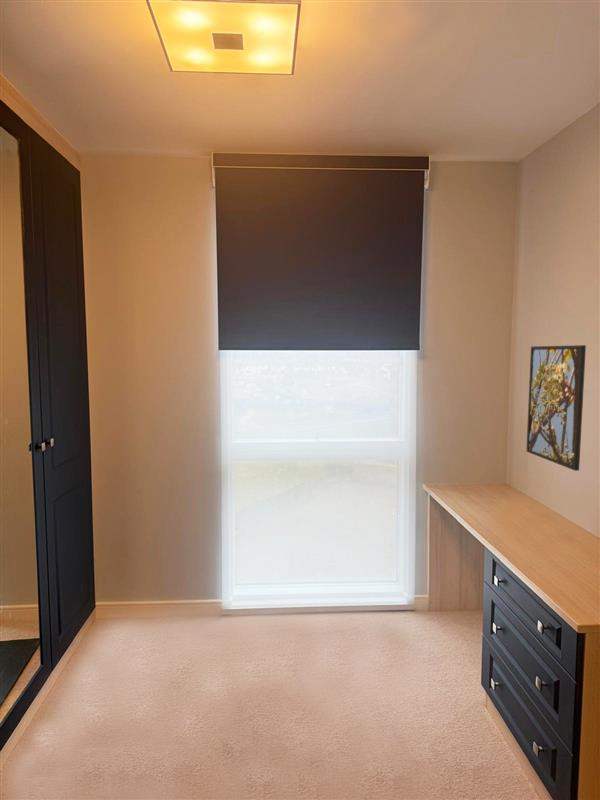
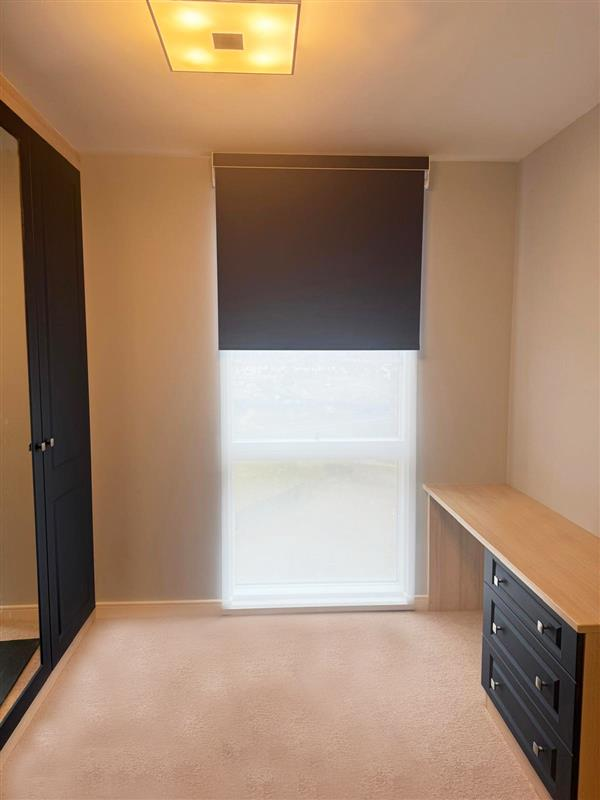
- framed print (553, 403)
